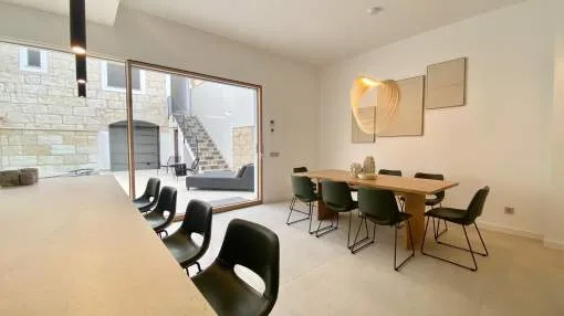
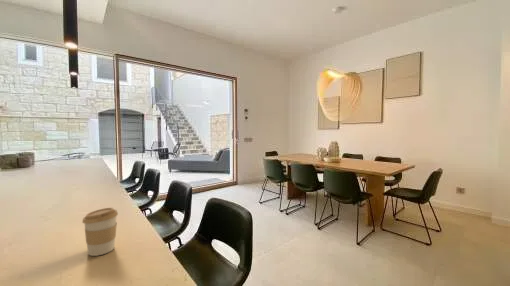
+ coffee cup (101, 230)
